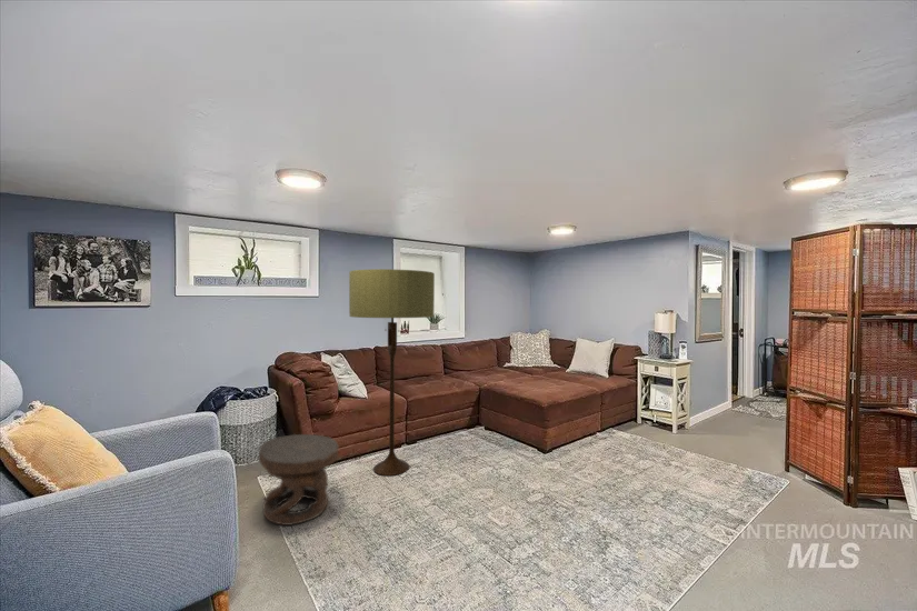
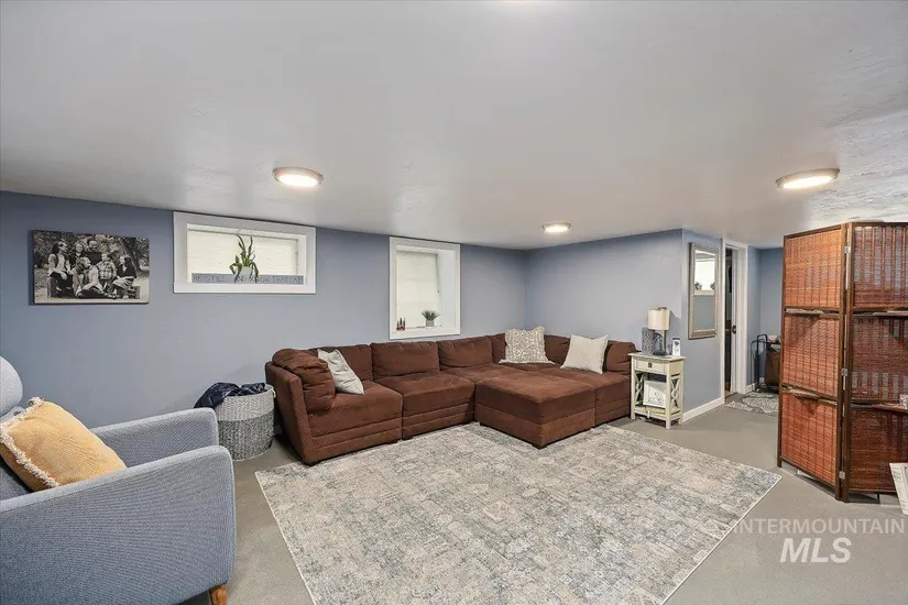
- floor lamp (391, 369)
- carved stool (297, 475)
